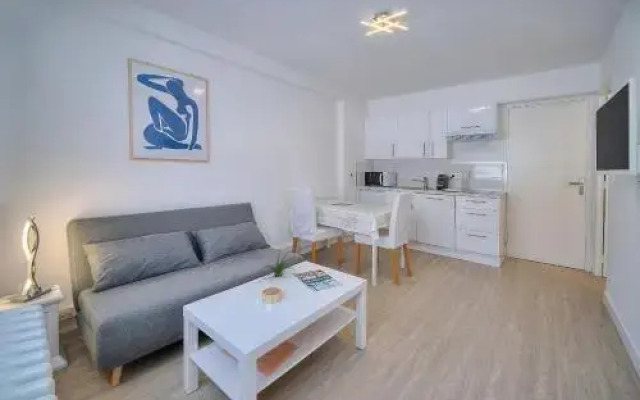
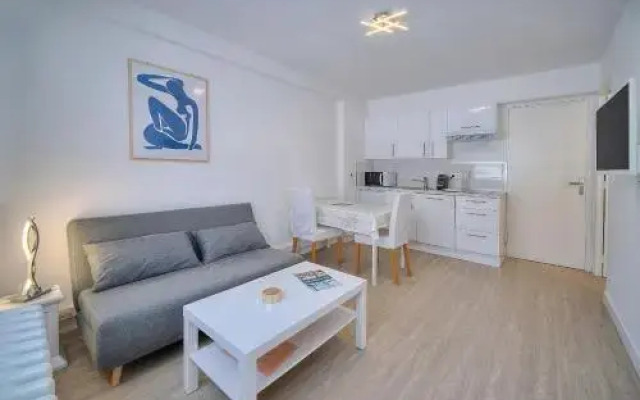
- plant (282, 261)
